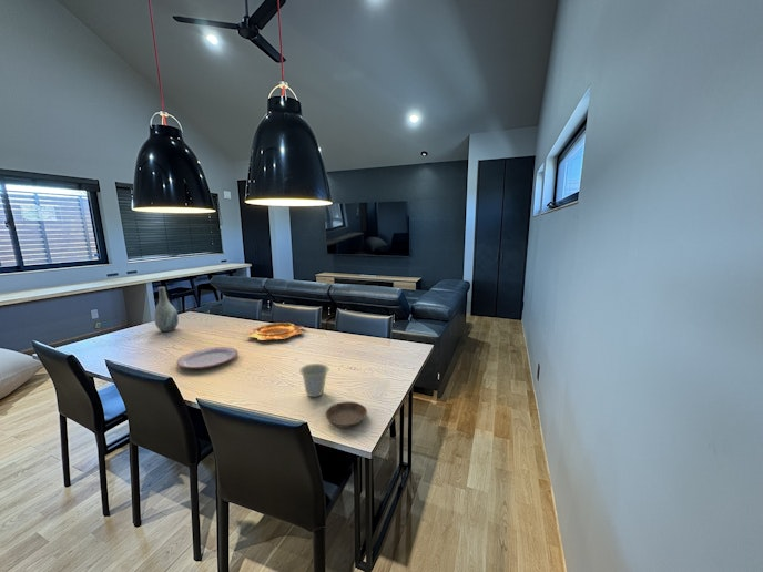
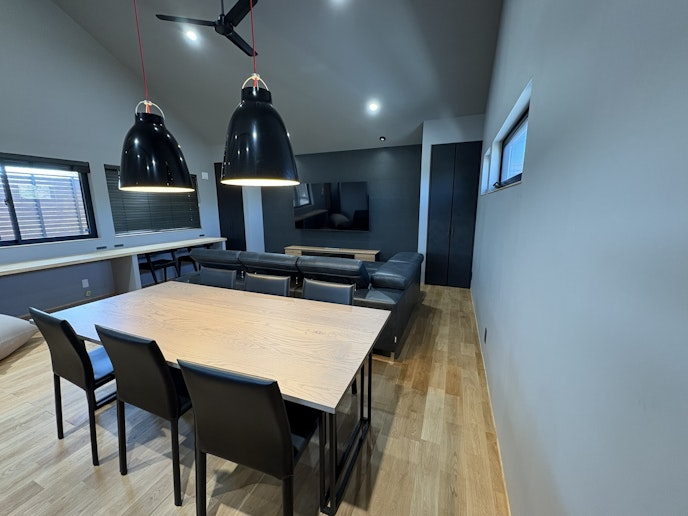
- saucer (346, 416)
- plate (208, 358)
- vase (165, 308)
- decorative bowl (276, 330)
- cup (314, 381)
